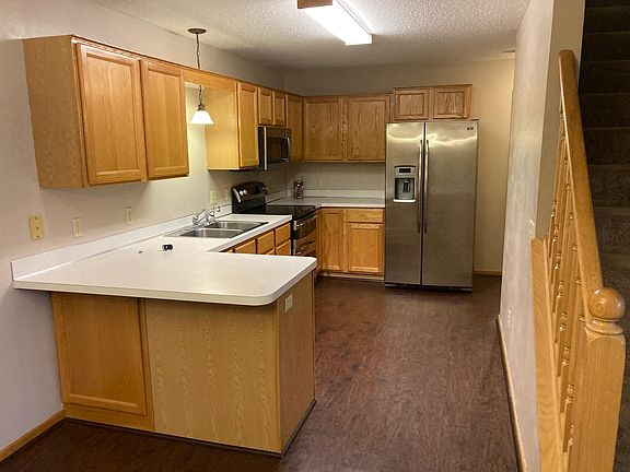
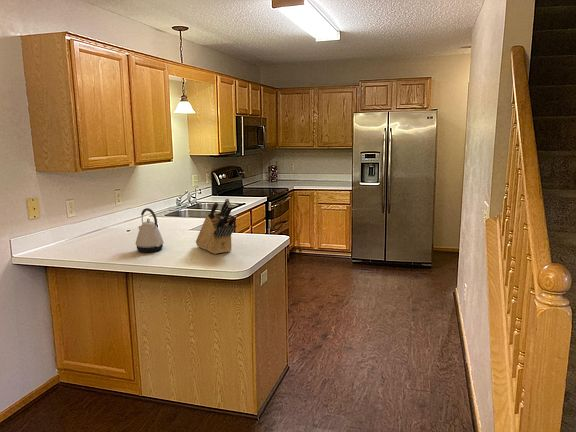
+ knife block (215, 224)
+ kettle (148, 229)
